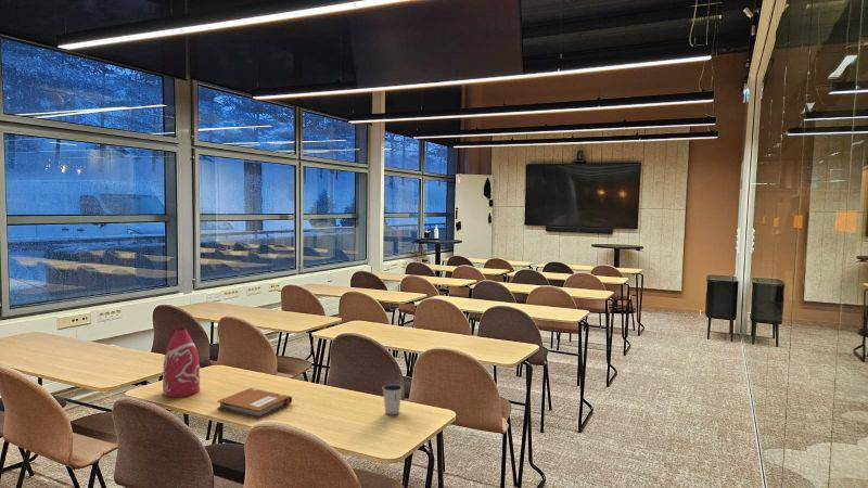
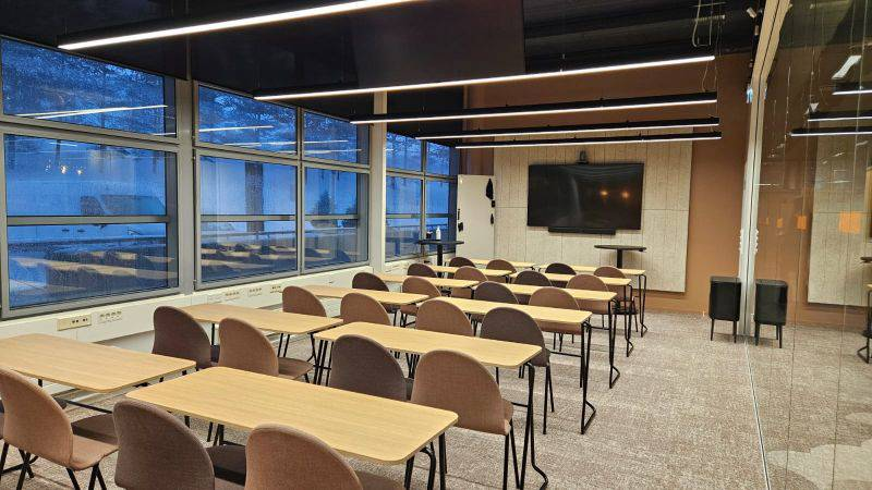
- dixie cup (392, 399)
- bottle (181, 360)
- notebook (256, 402)
